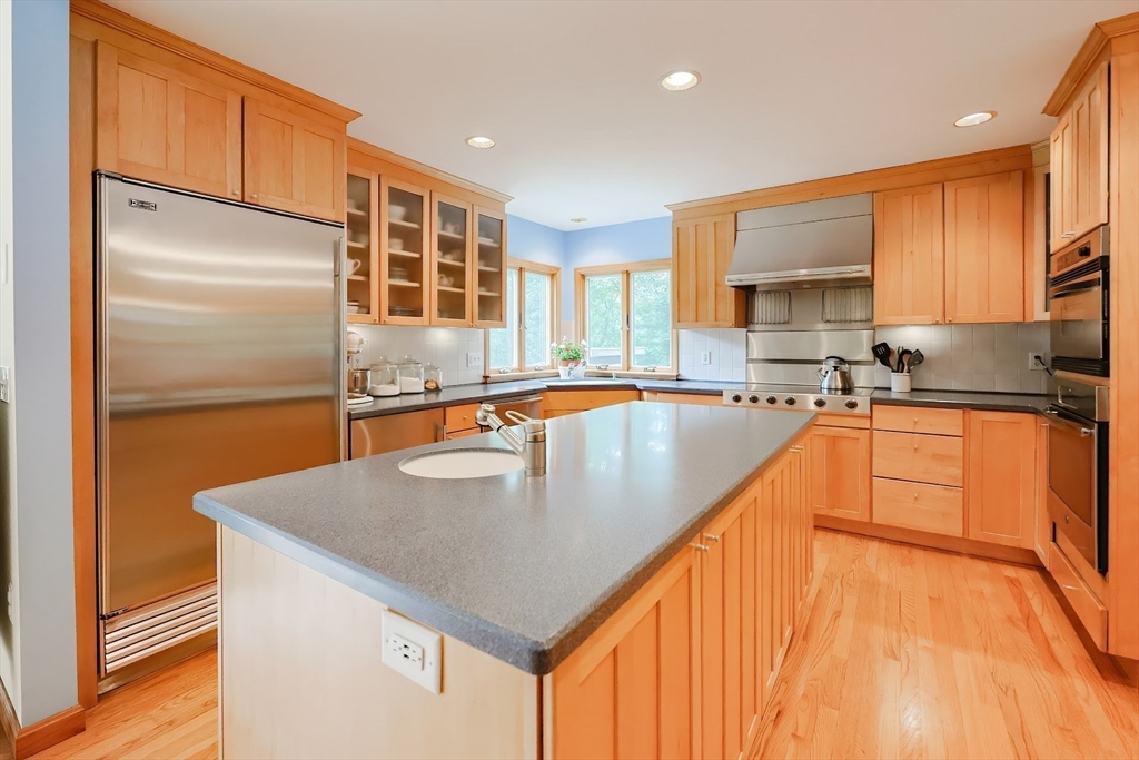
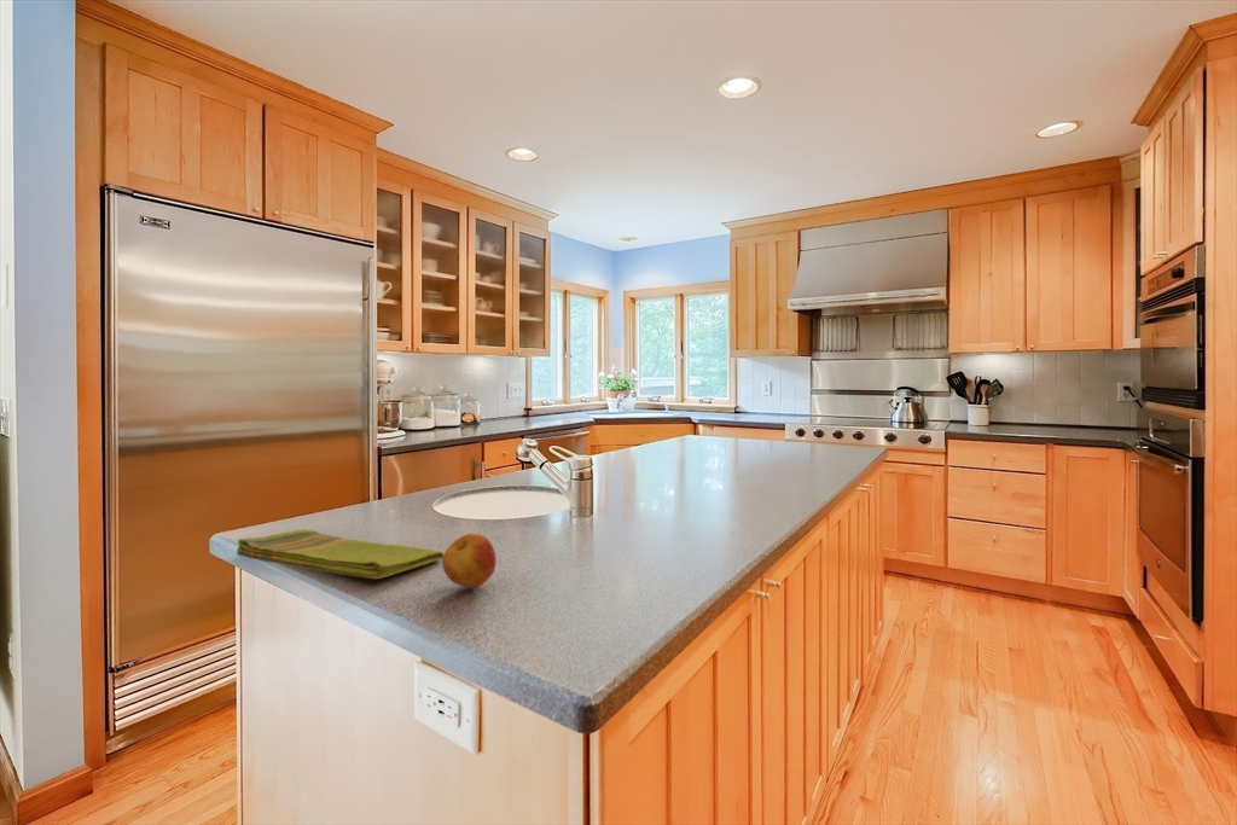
+ dish towel (338, 548)
+ apple (469, 560)
